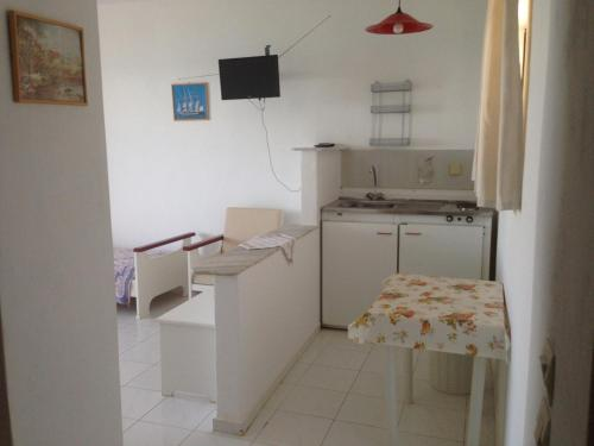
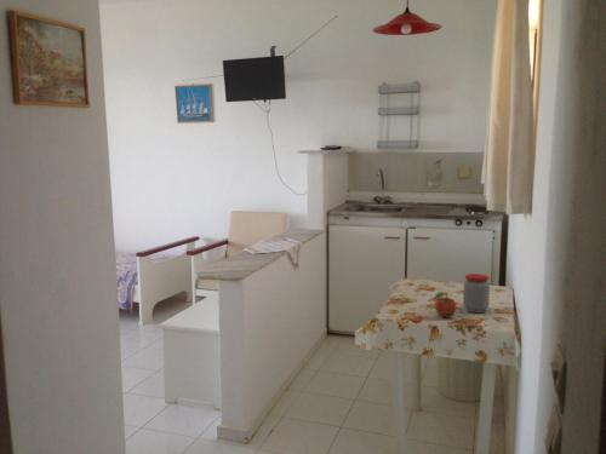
+ jar (476, 293)
+ fruit (444, 304)
